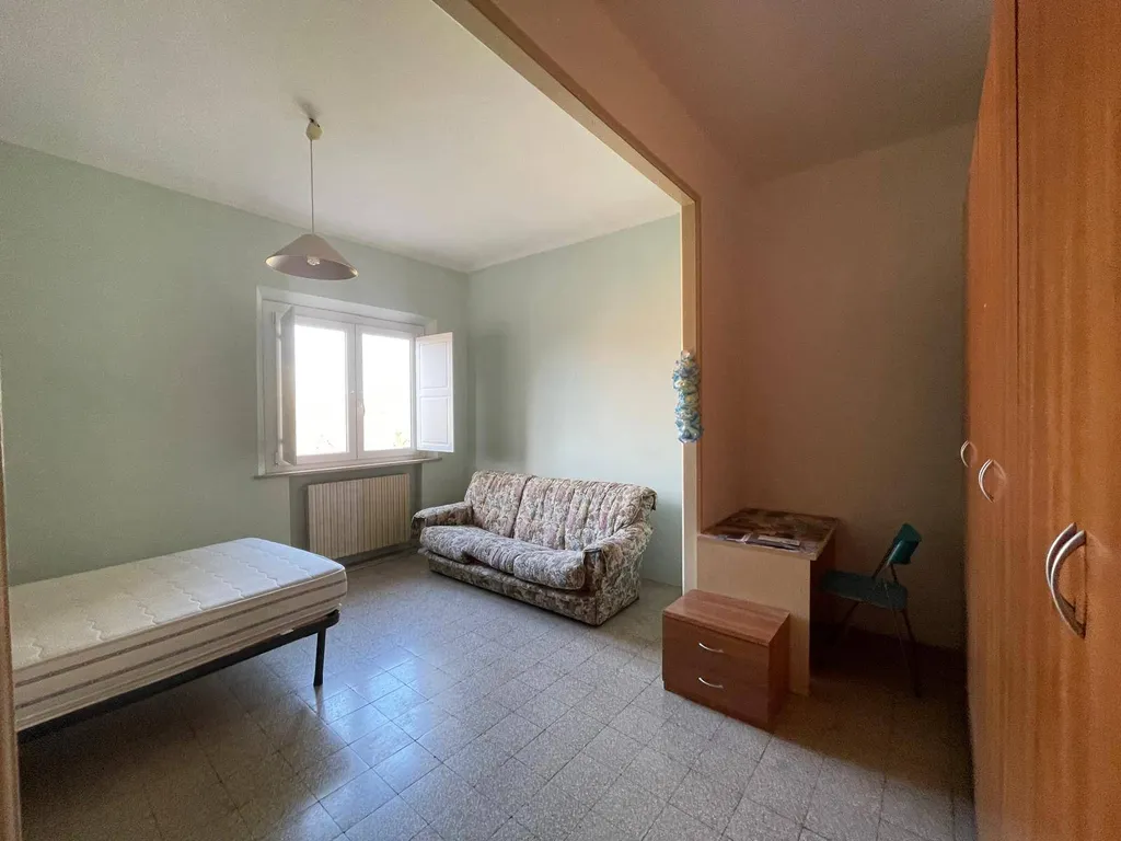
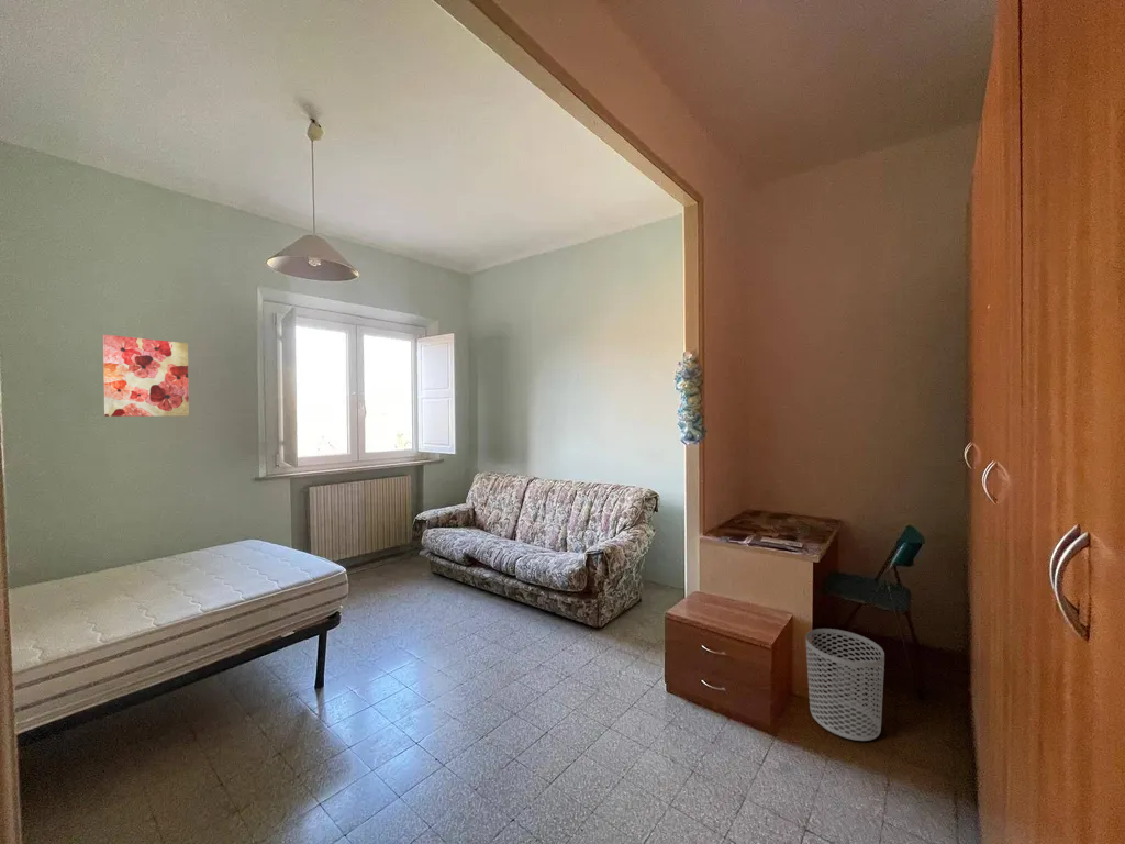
+ wall art (147, 377)
+ waste bin (844, 682)
